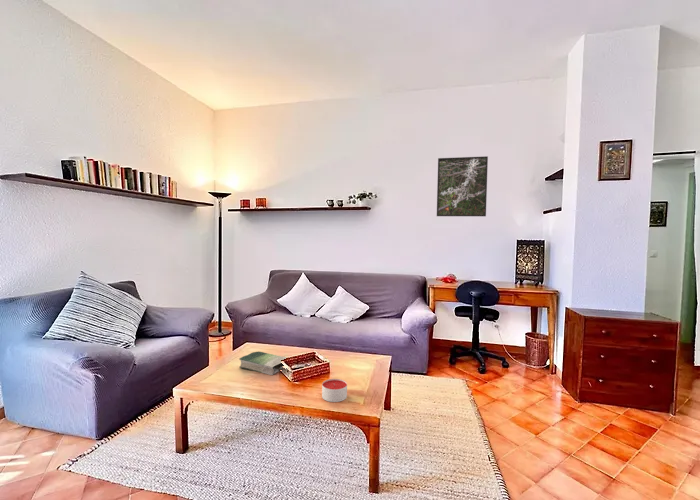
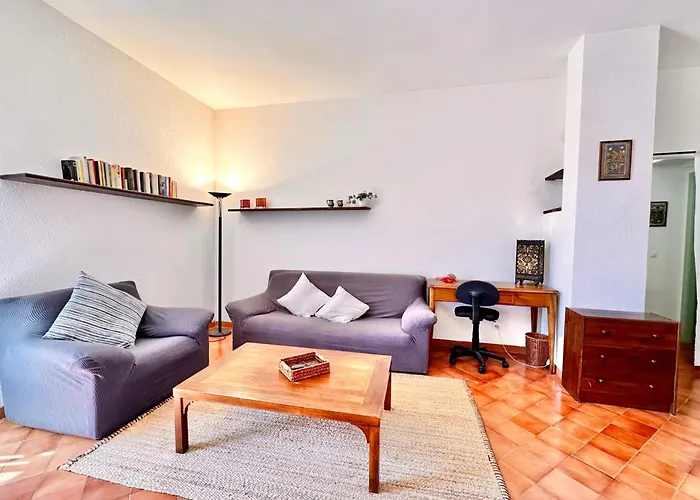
- book (265, 361)
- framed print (461, 186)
- candle (334, 389)
